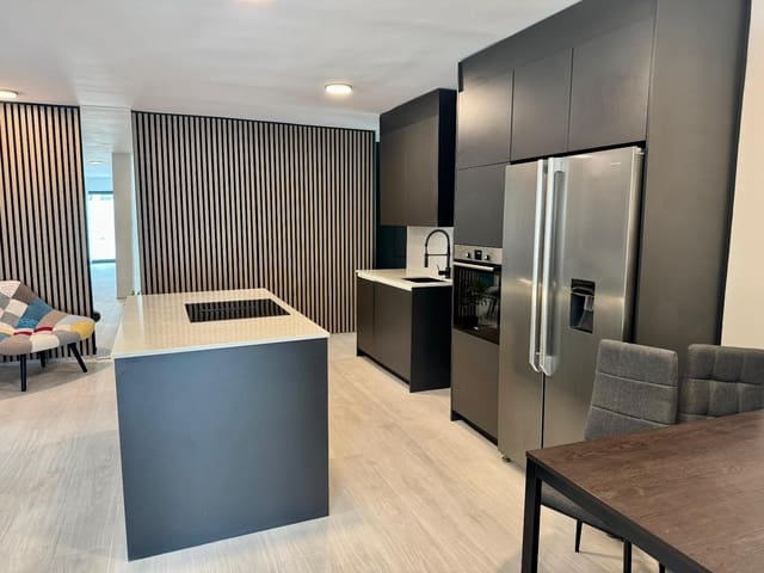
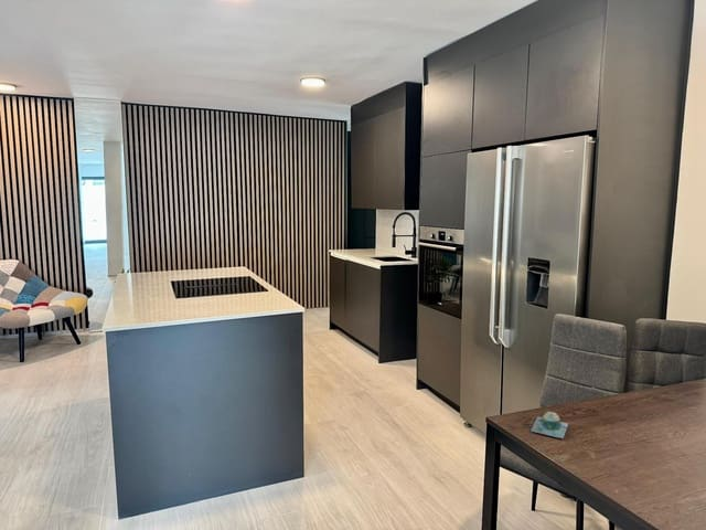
+ mug (549, 420)
